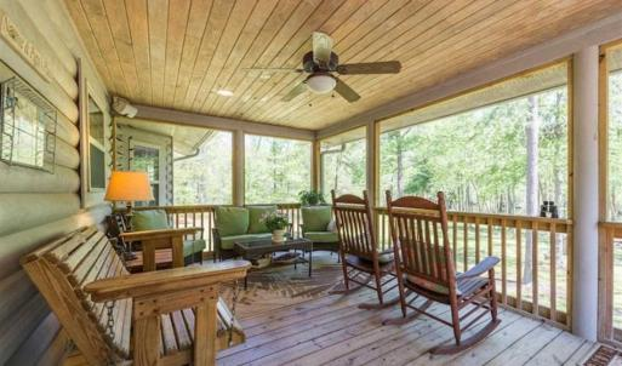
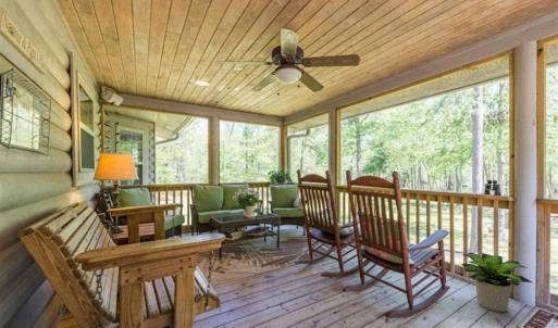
+ potted plant (496, 283)
